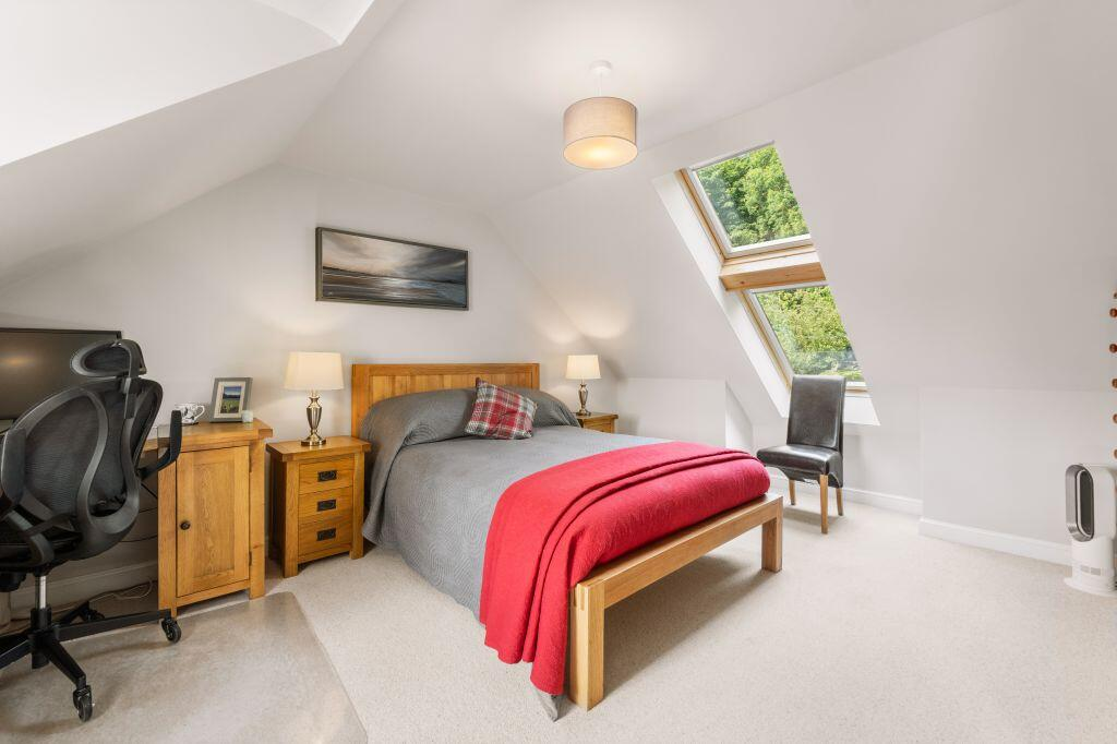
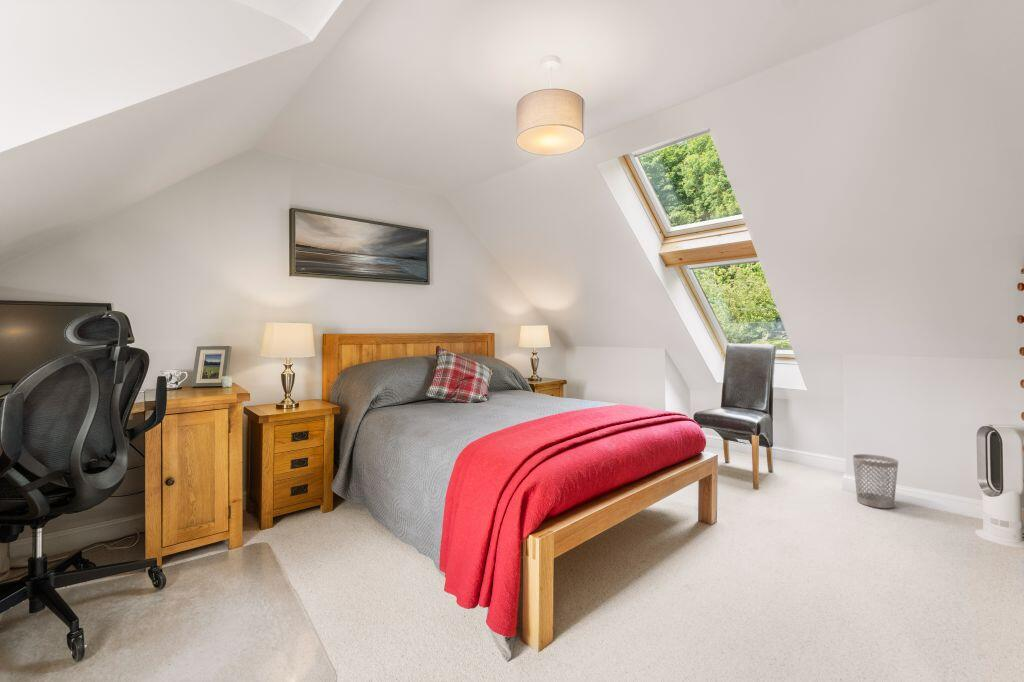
+ wastebasket (875, 481)
